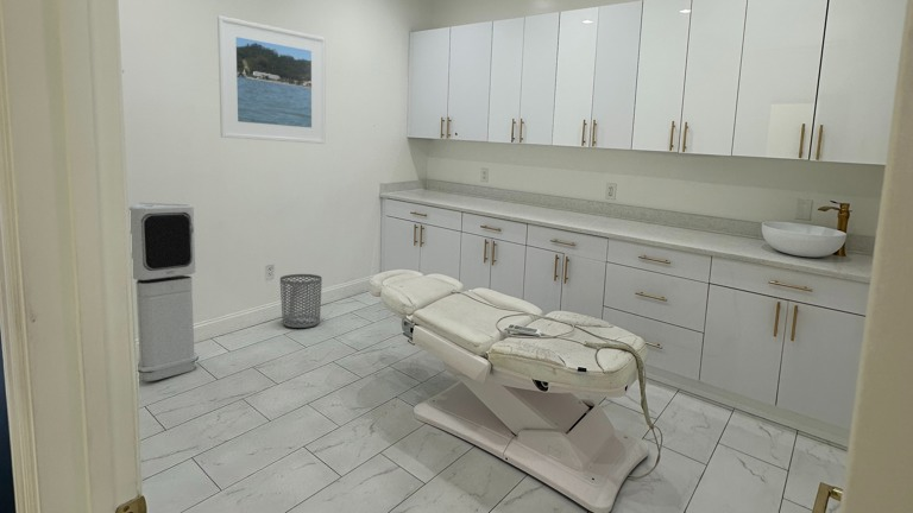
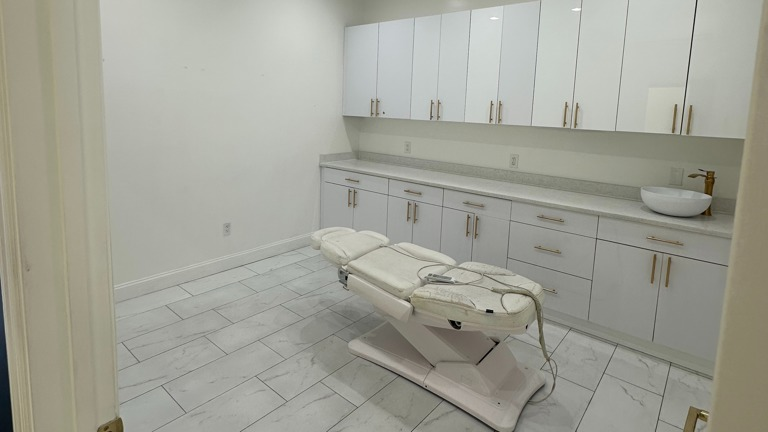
- air purifier (156, 289)
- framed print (275, 84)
- waste bin (301, 300)
